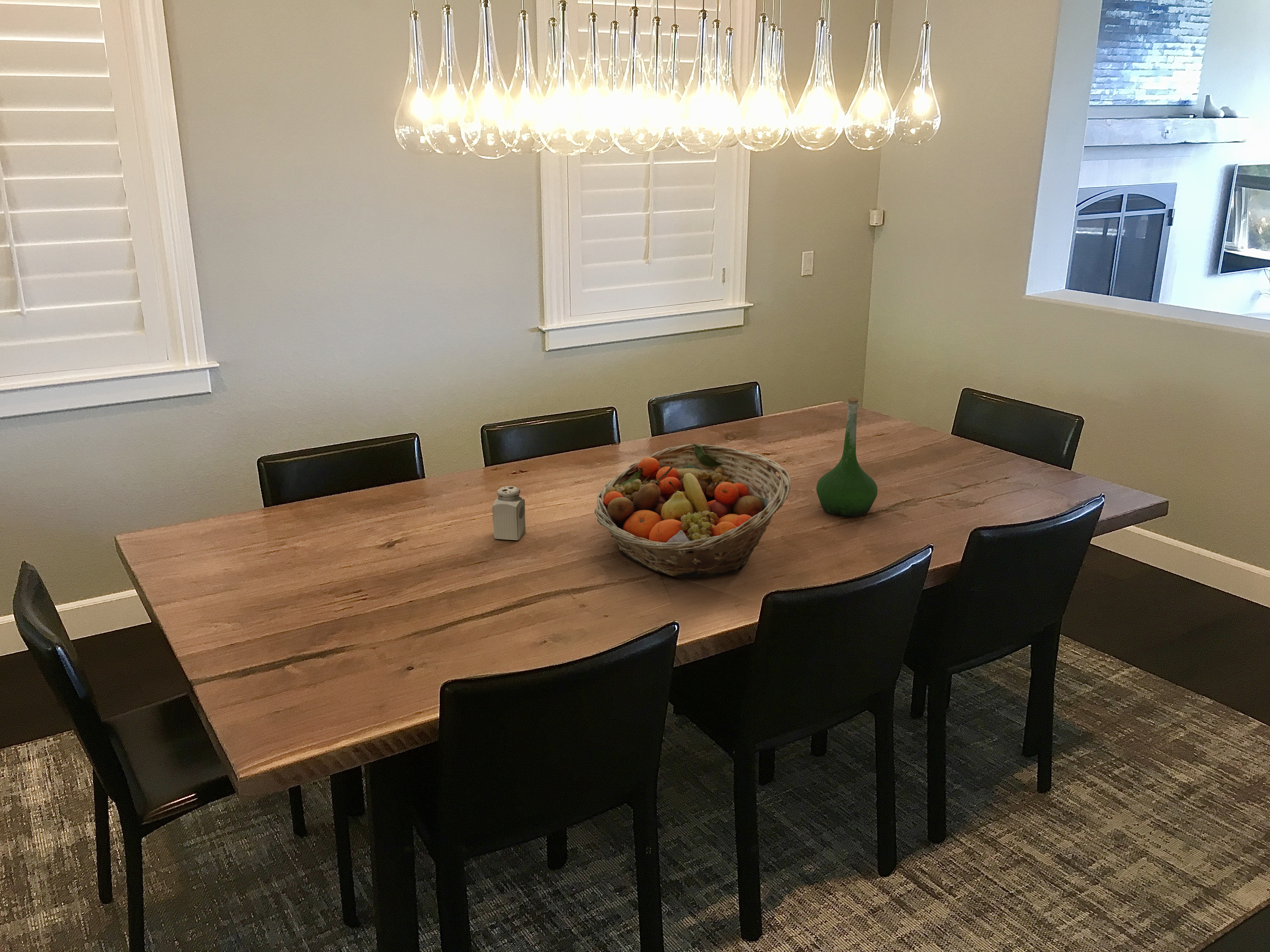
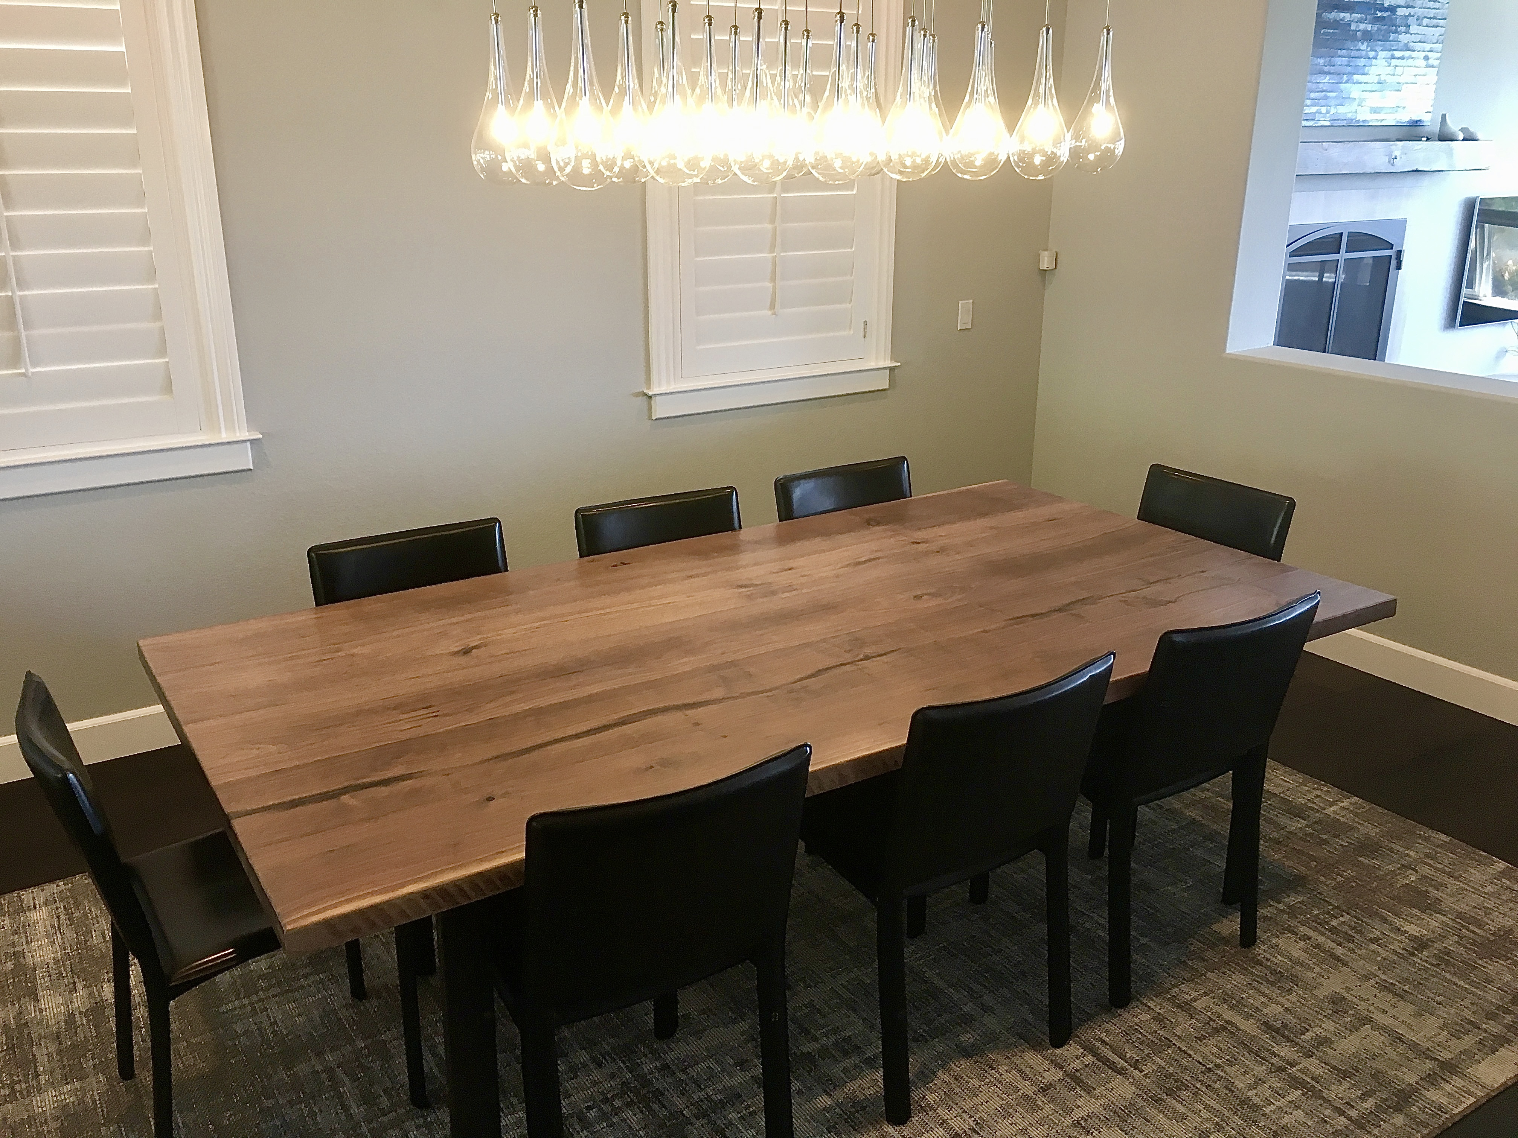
- vase (849, 455)
- fruit basket (690, 508)
- salt shaker (509, 512)
